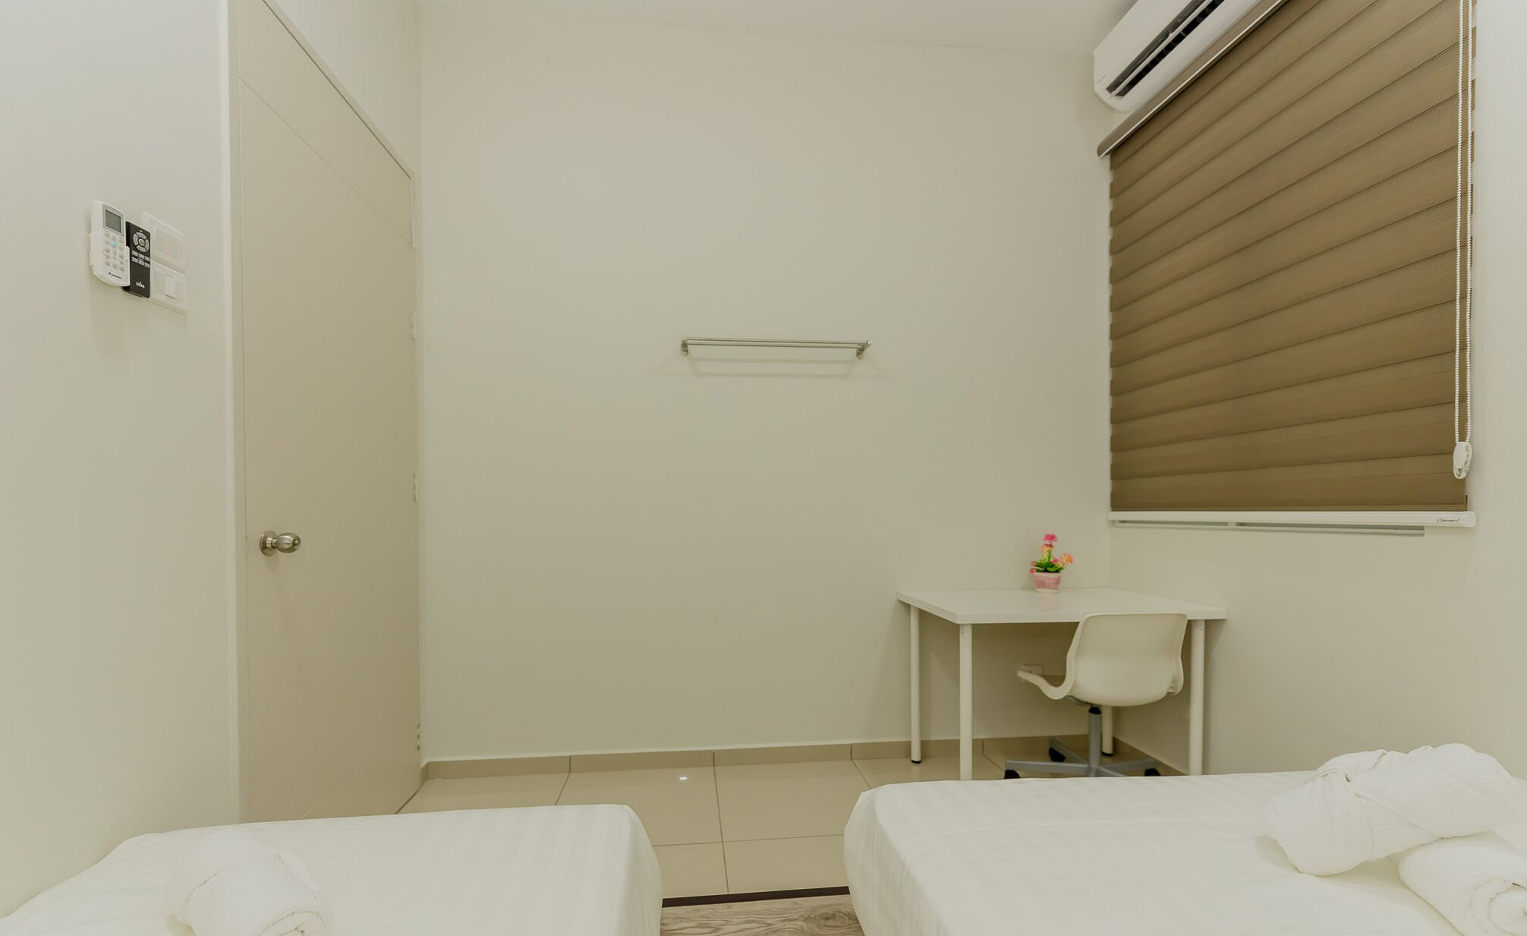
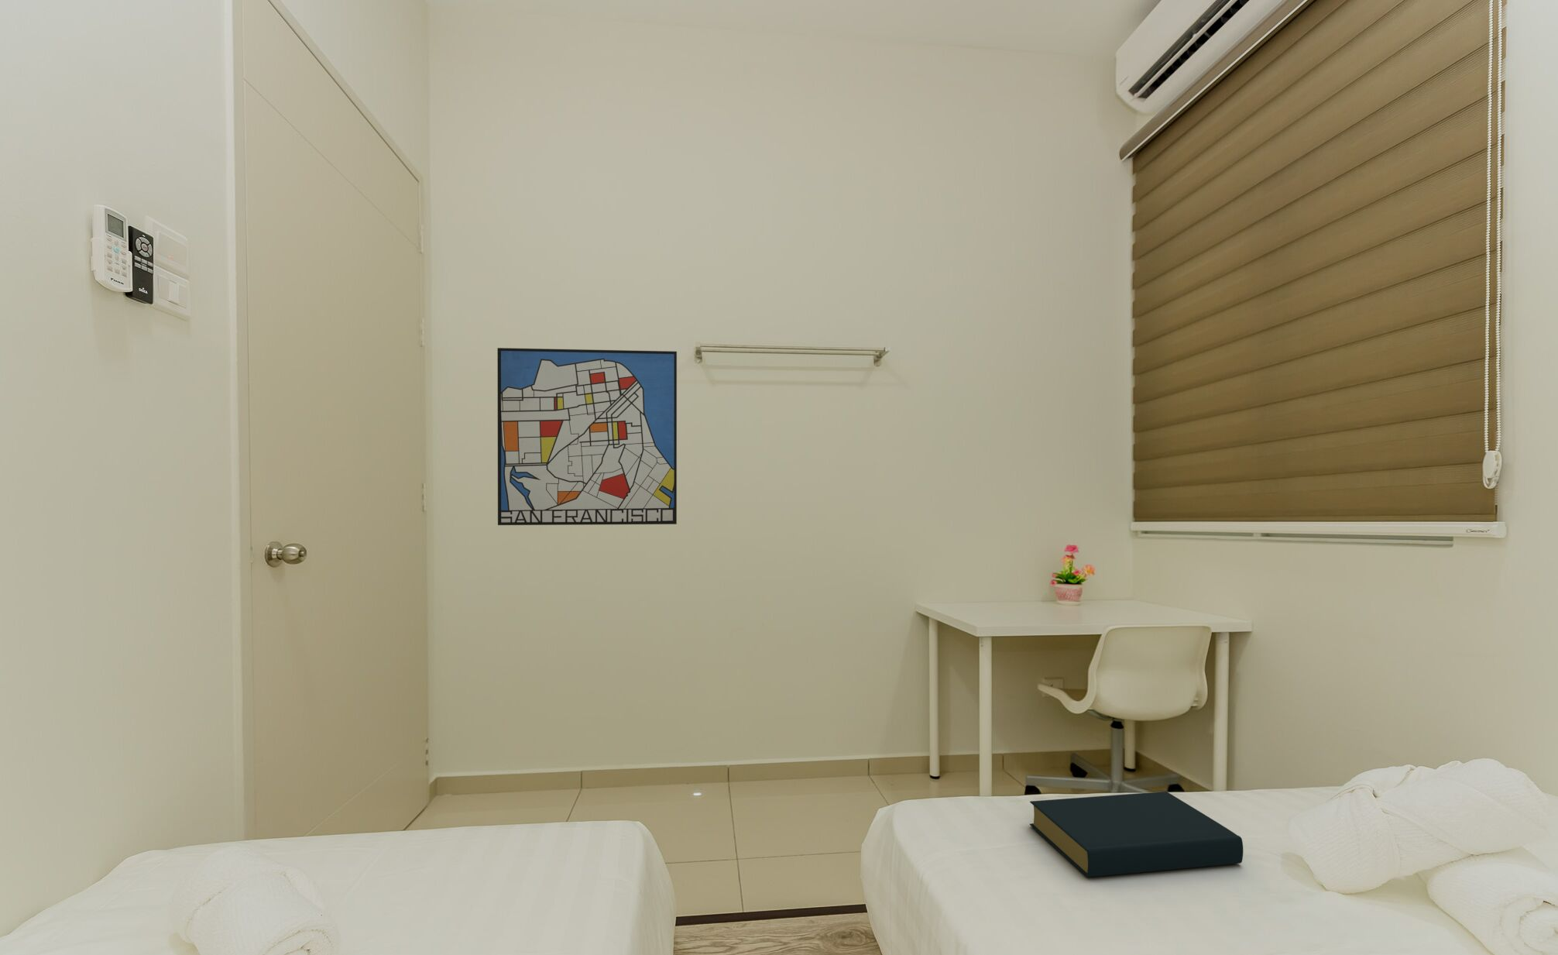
+ hardback book (1131, 831)
+ wall art (588, 436)
